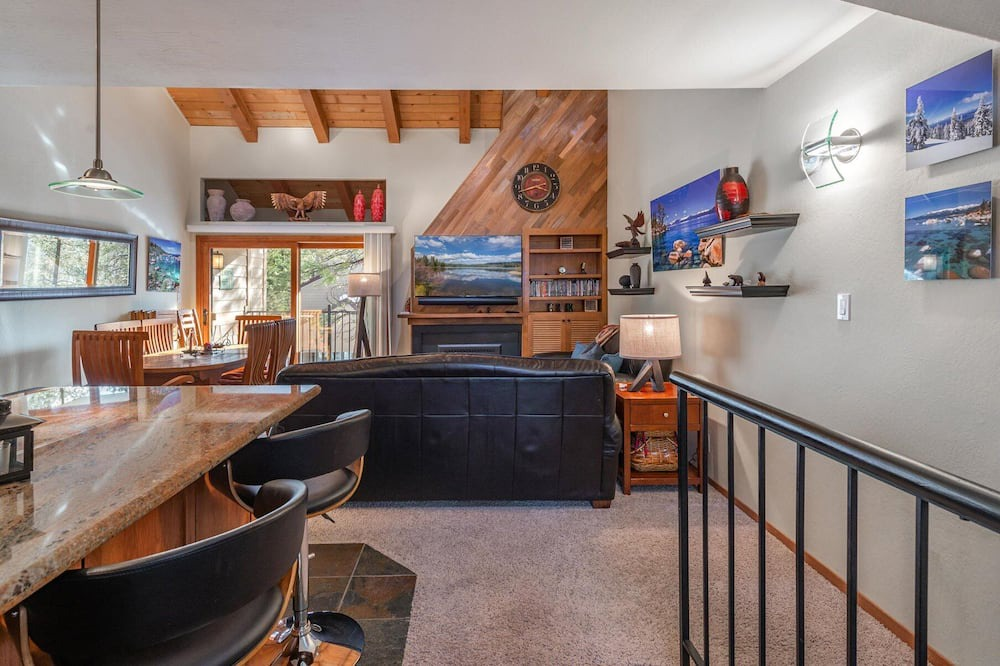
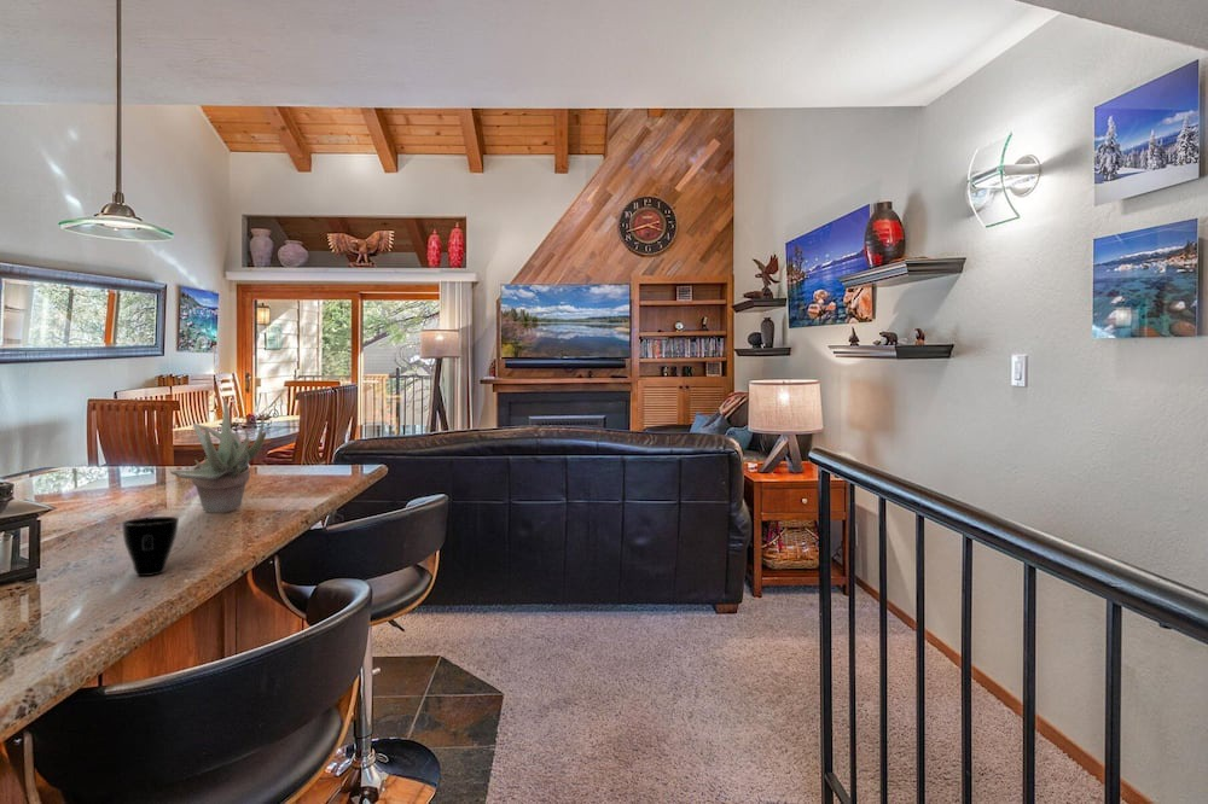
+ succulent plant (216, 458)
+ cup (150, 548)
